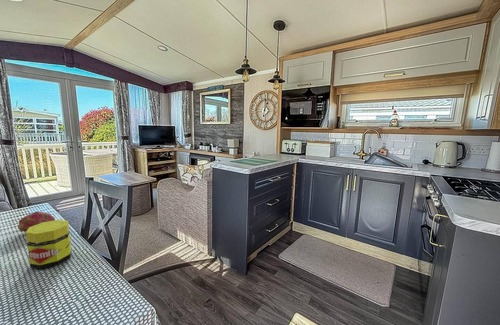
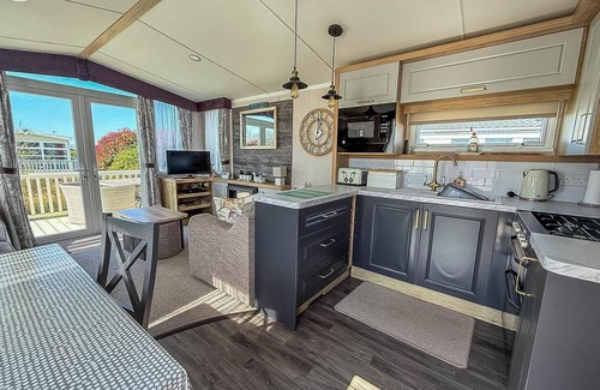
- jar (50, 243)
- fruit (37, 221)
